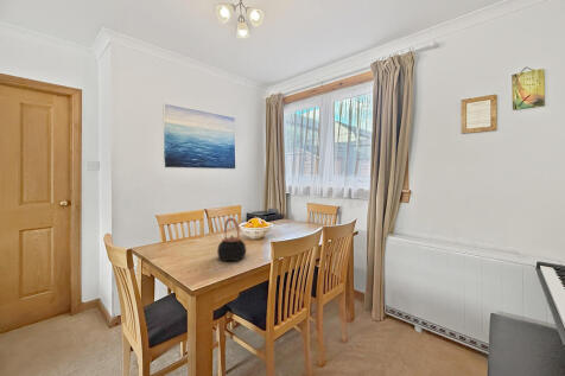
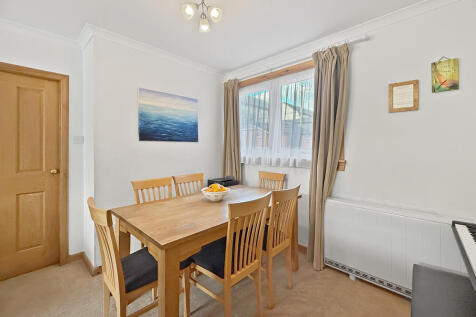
- teapot (233, 238)
